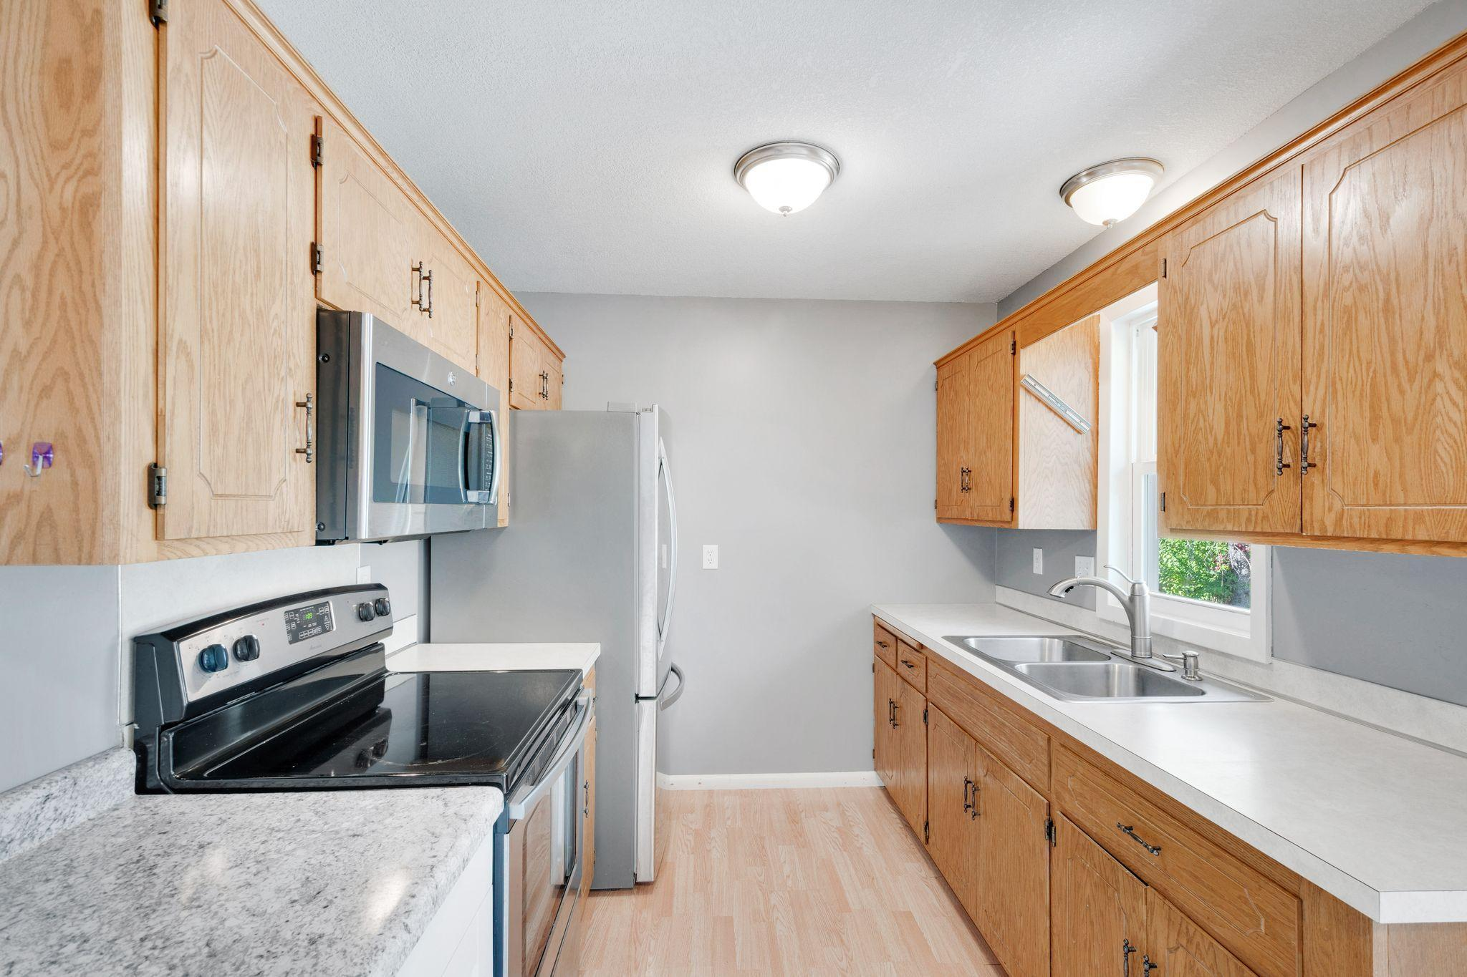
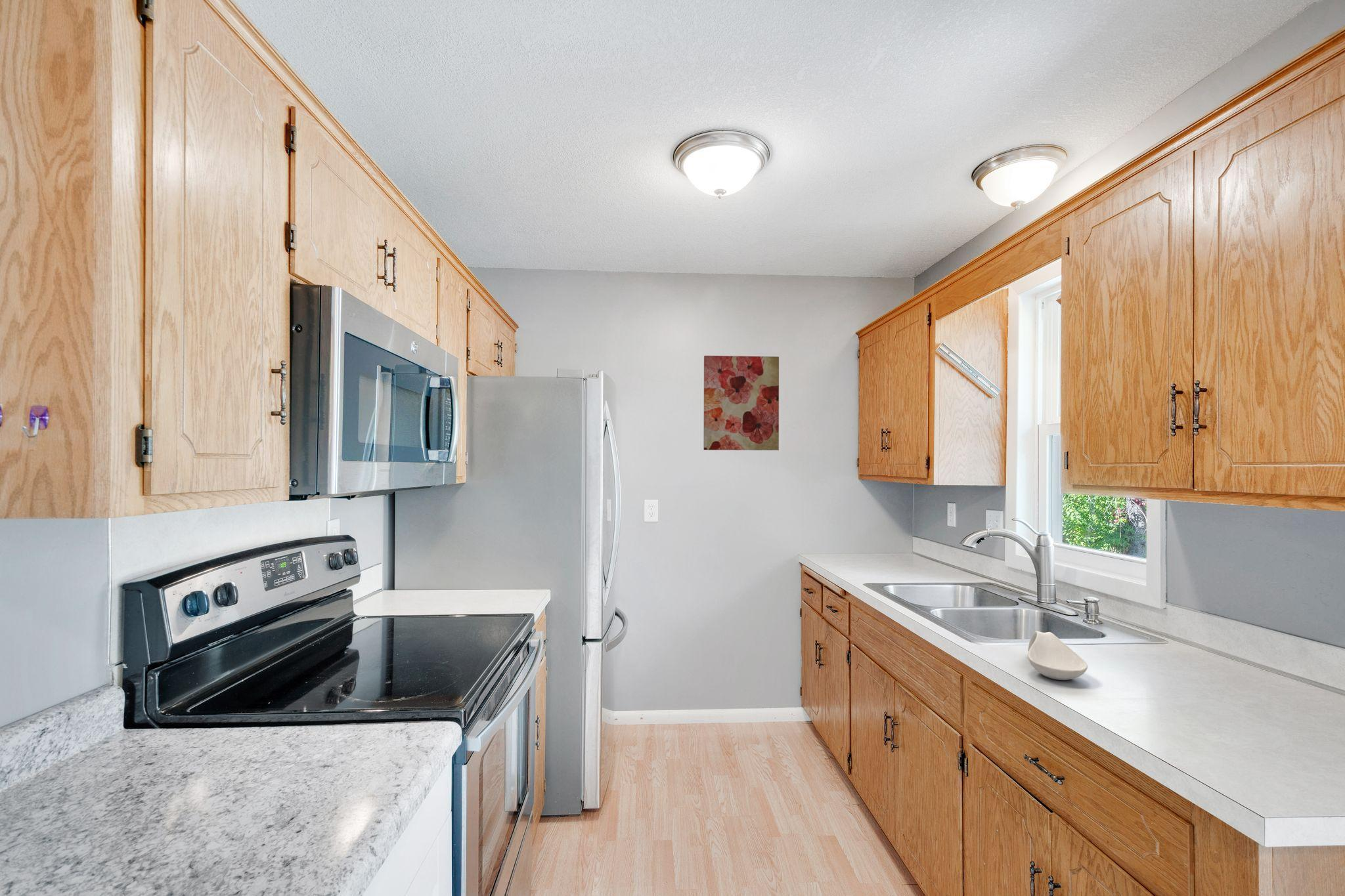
+ spoon rest (1049, 653)
+ wall art (741, 403)
